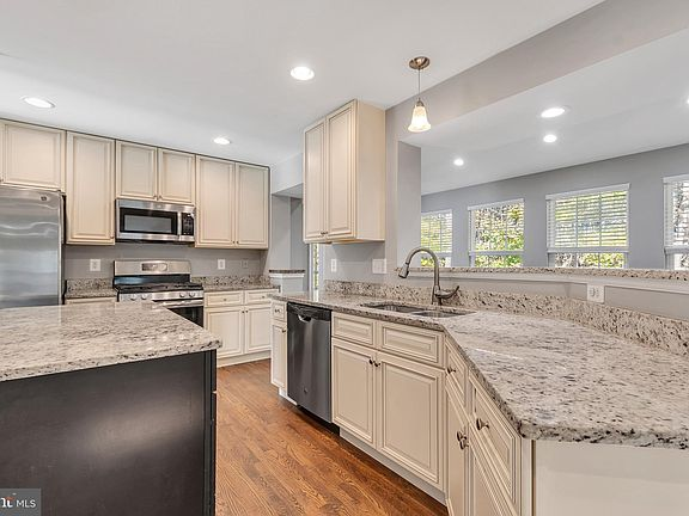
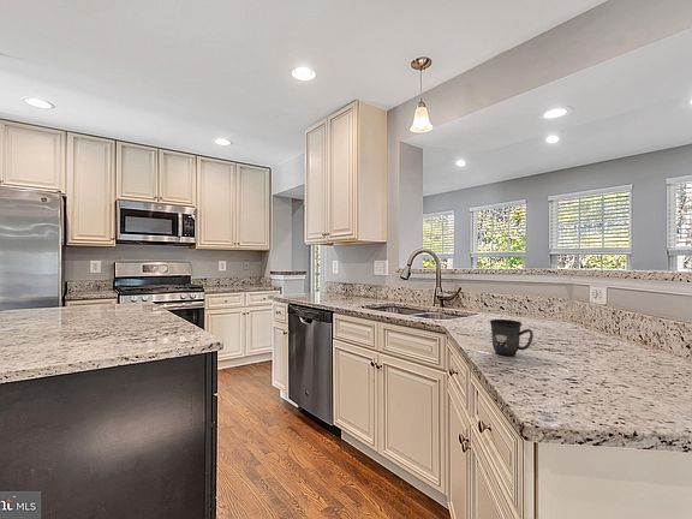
+ mug (511, 338)
